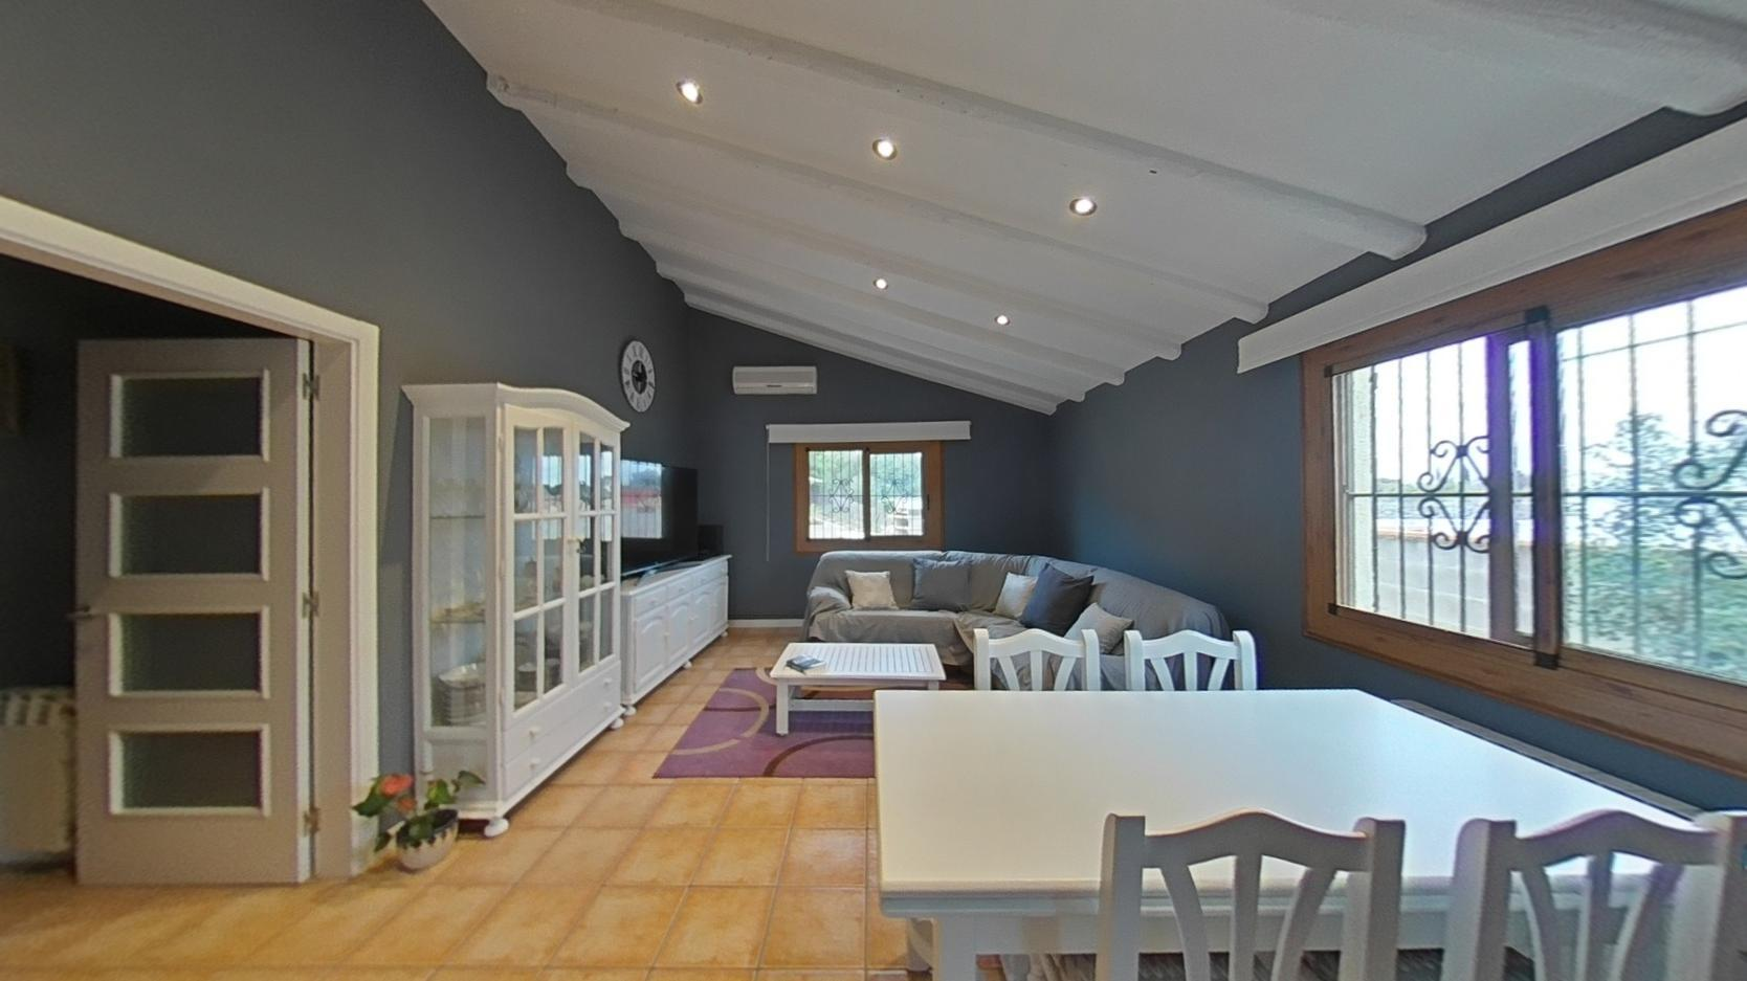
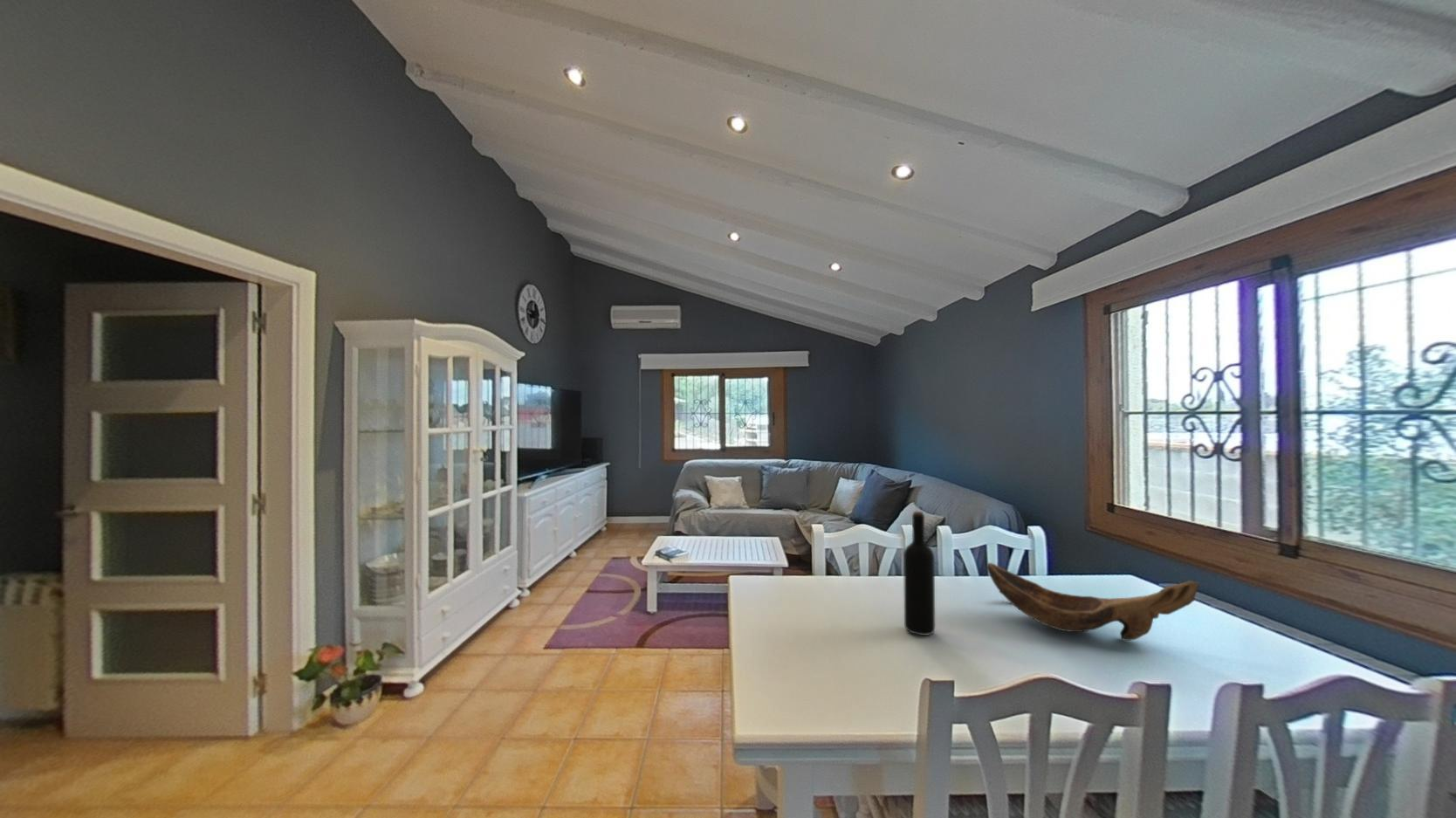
+ decorative bowl (1070, 595)
+ wine bottle (918, 571)
